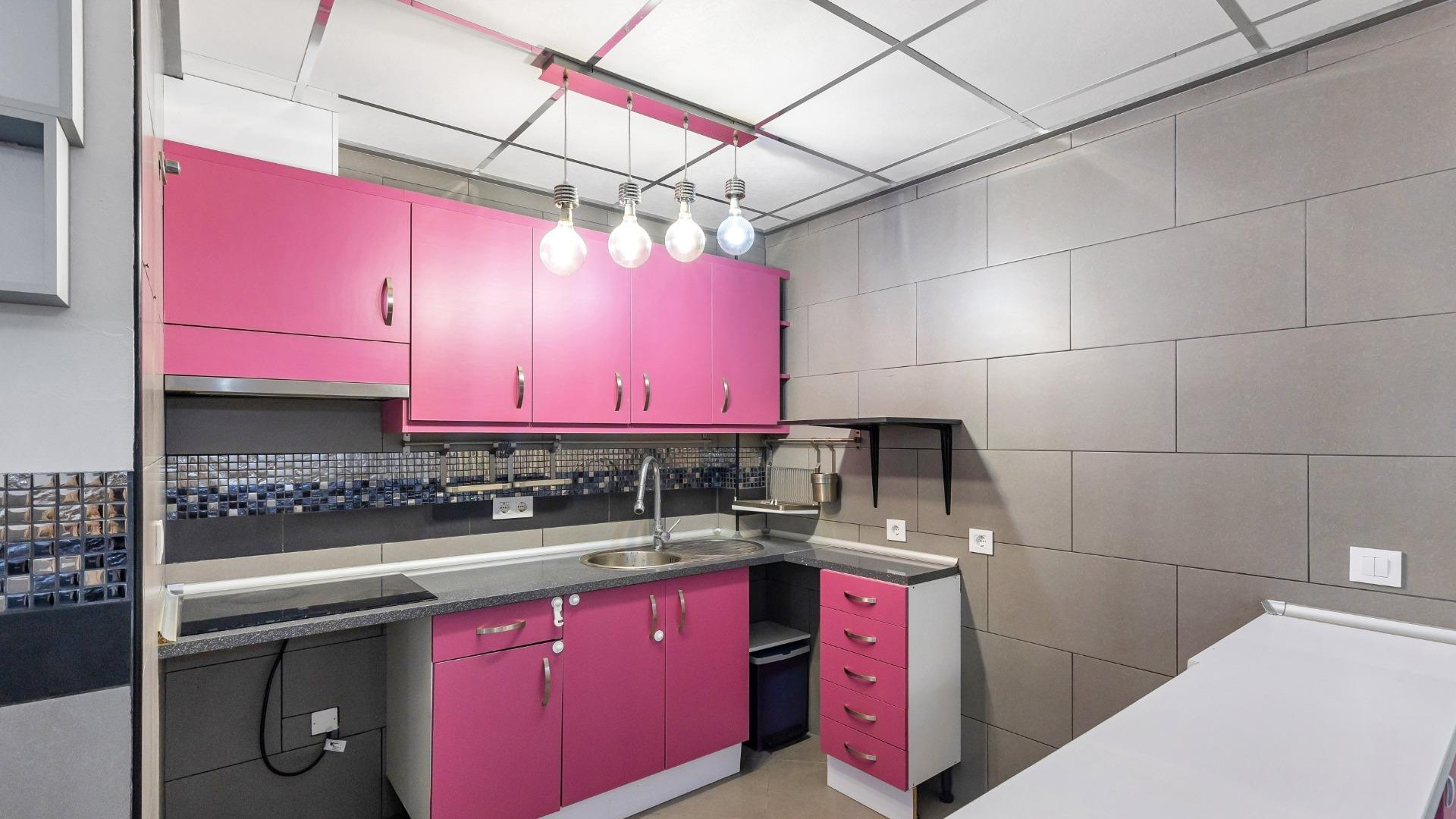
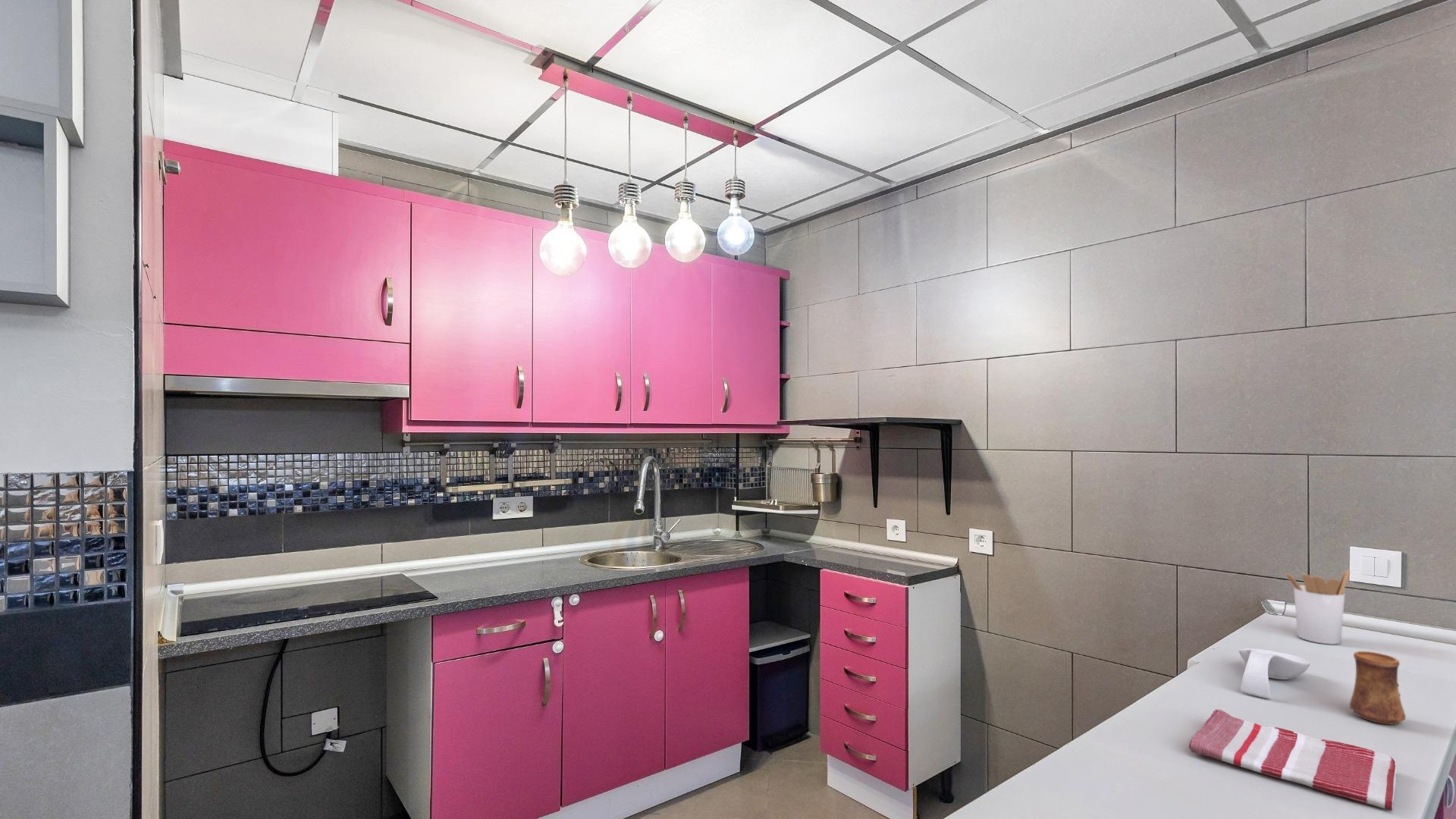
+ cup (1376, 687)
+ dish towel (1290, 754)
+ spoon rest (1268, 664)
+ utensil holder (1320, 604)
